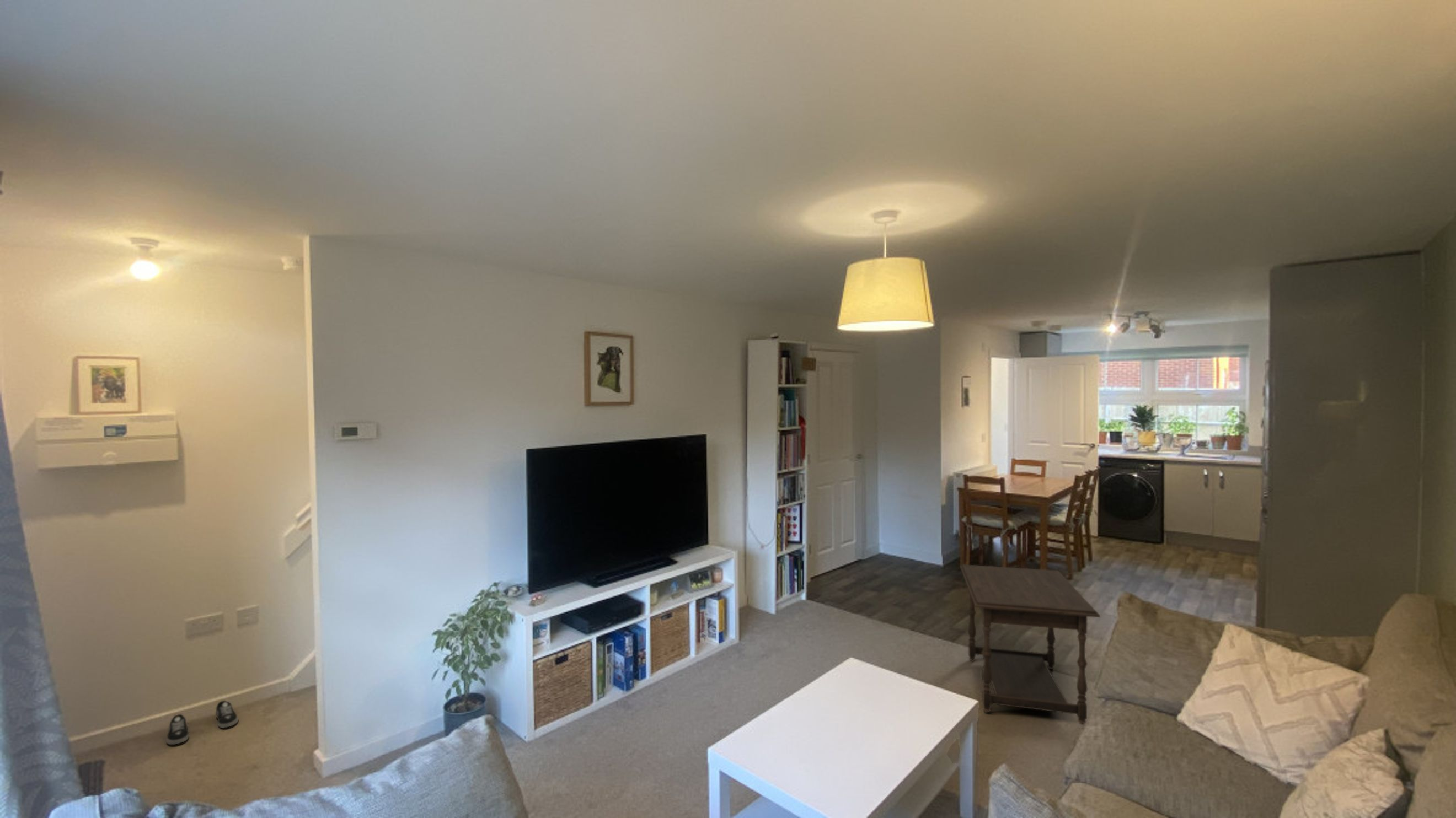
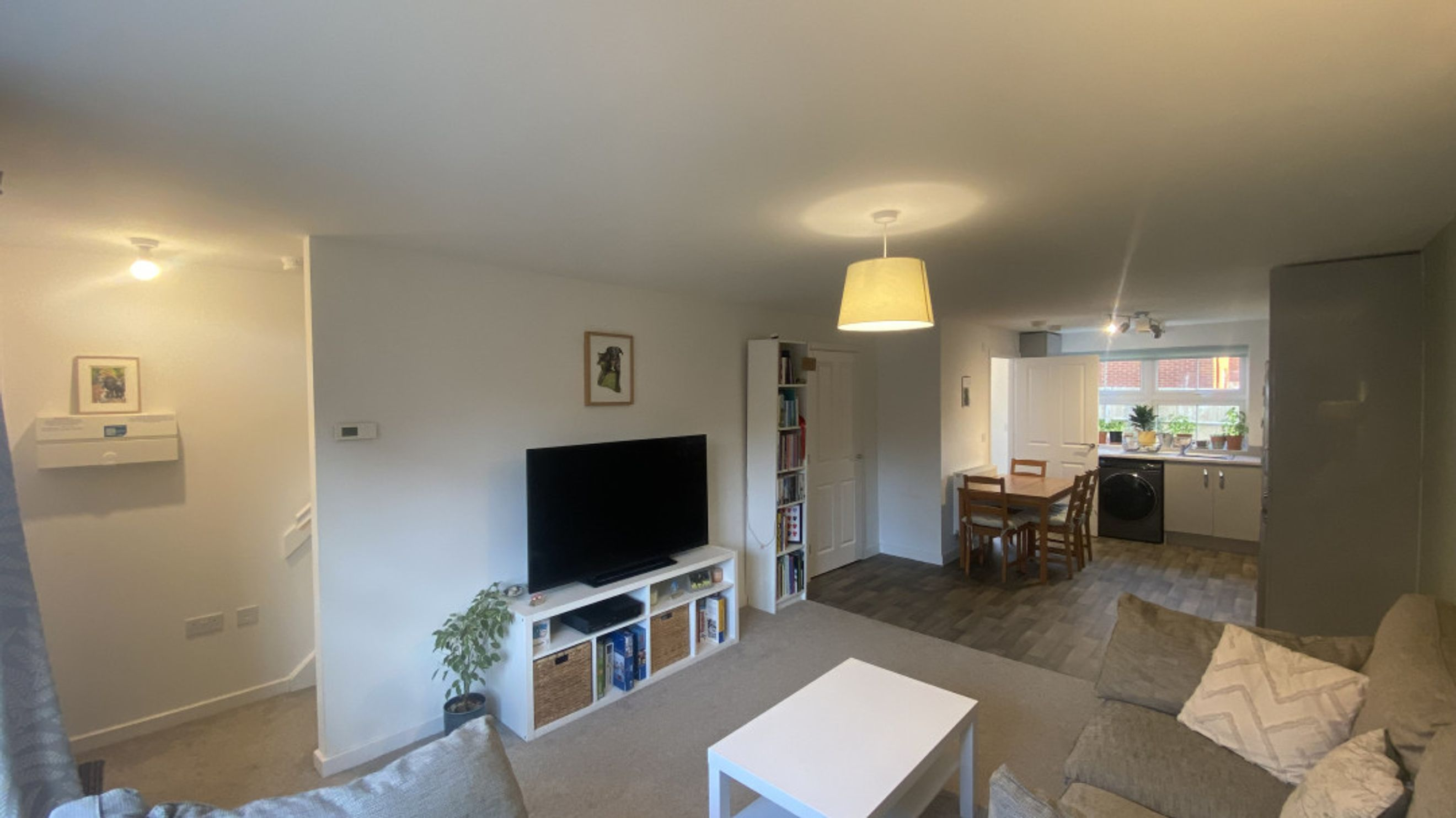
- shoe (216, 715)
- side table (1021, 625)
